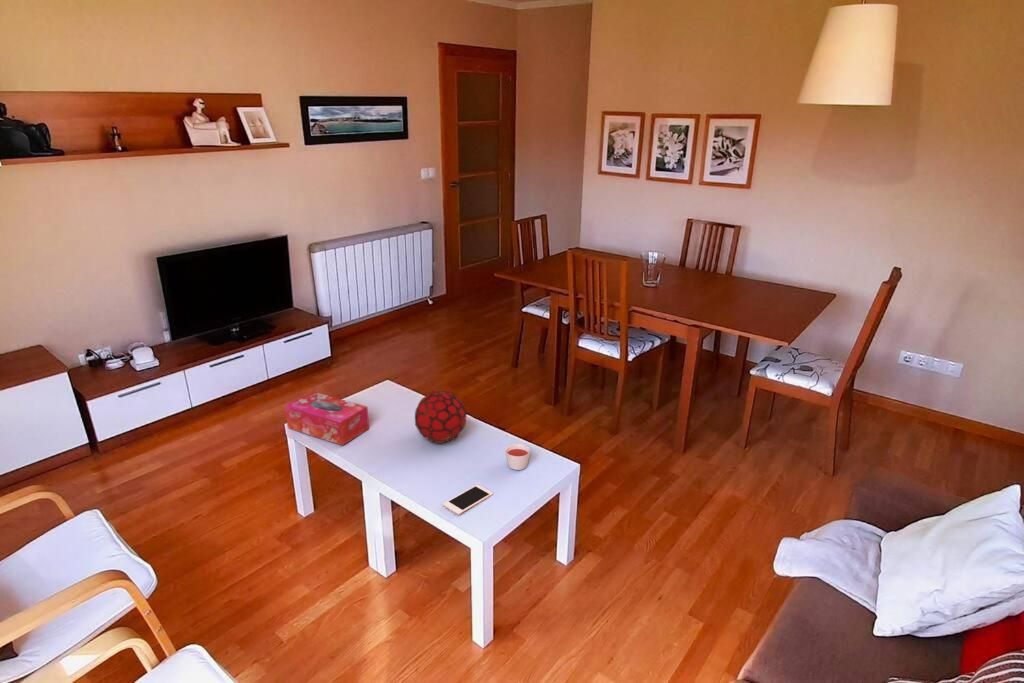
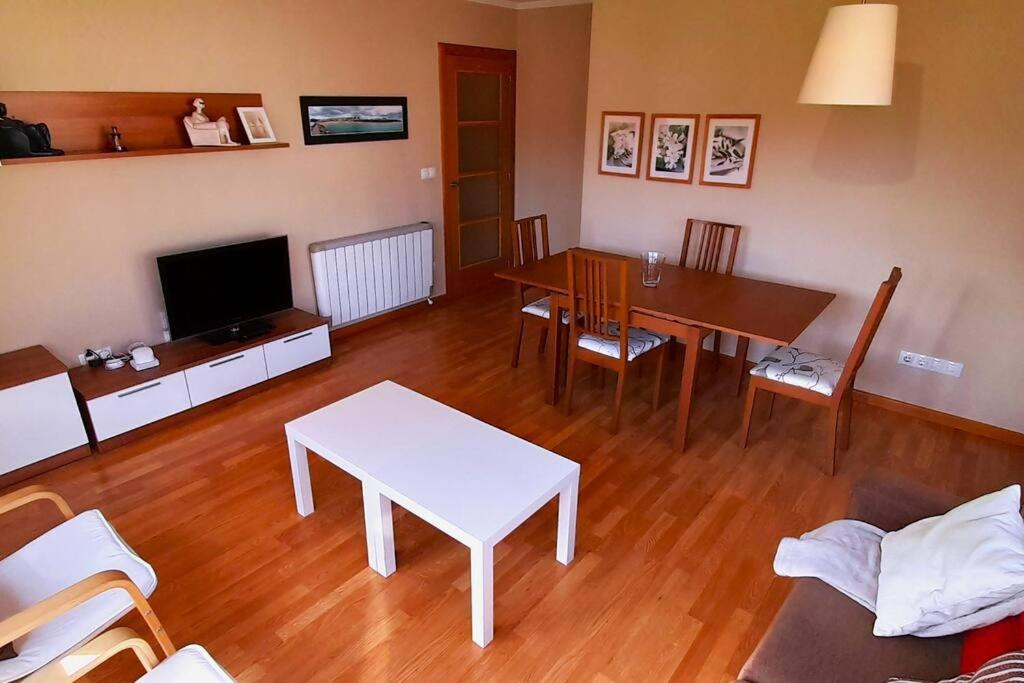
- candle (517, 457)
- cell phone (468, 498)
- tissue box (327, 417)
- decorative orb (440, 416)
